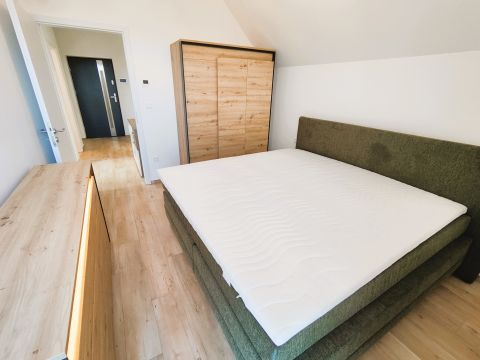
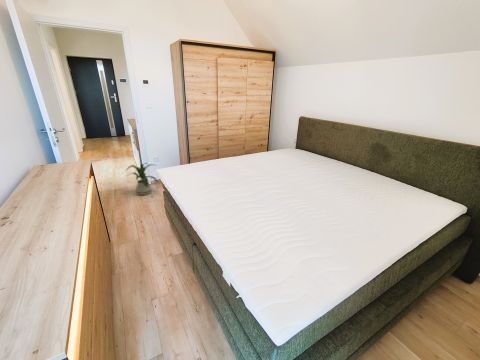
+ house plant (142, 175)
